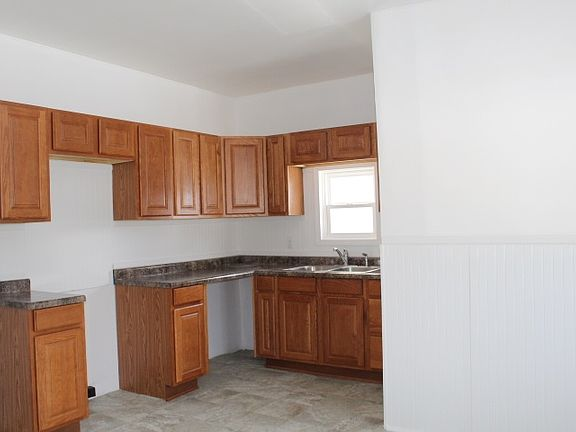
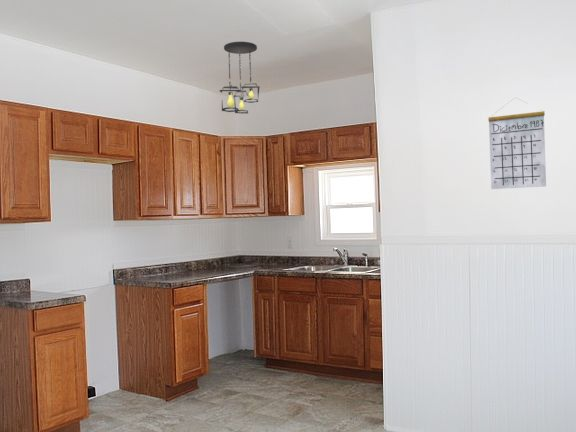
+ calendar (516, 142)
+ ceiling light fixture (240, 83)
